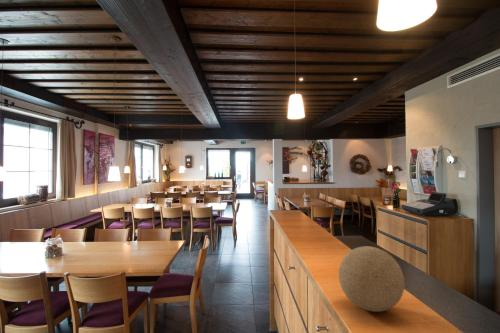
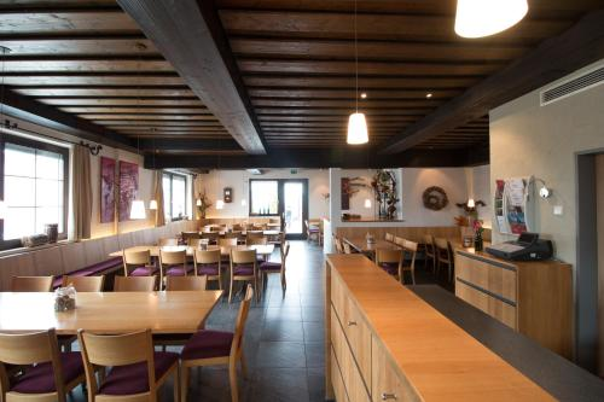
- decorative ball (370, 277)
